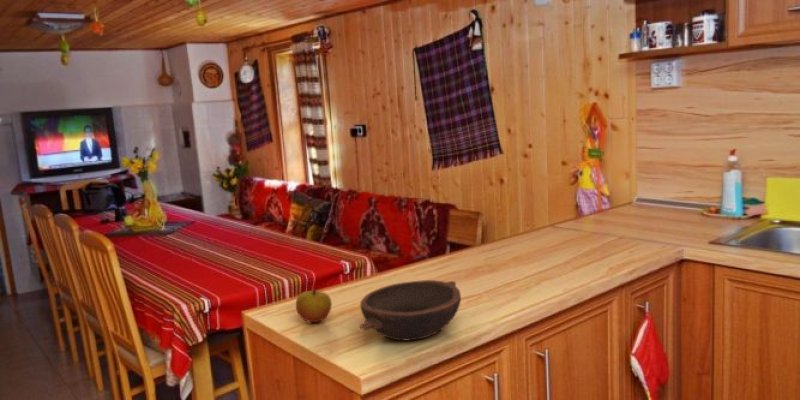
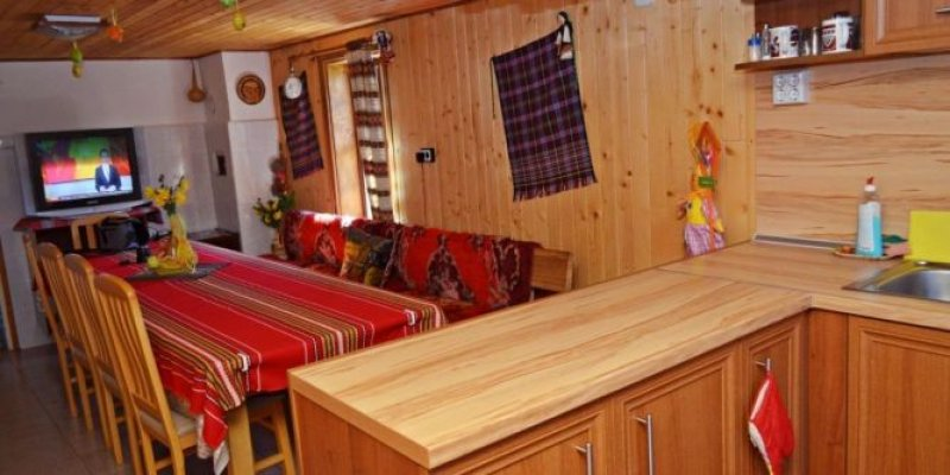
- apple (313, 305)
- bowl (412, 312)
